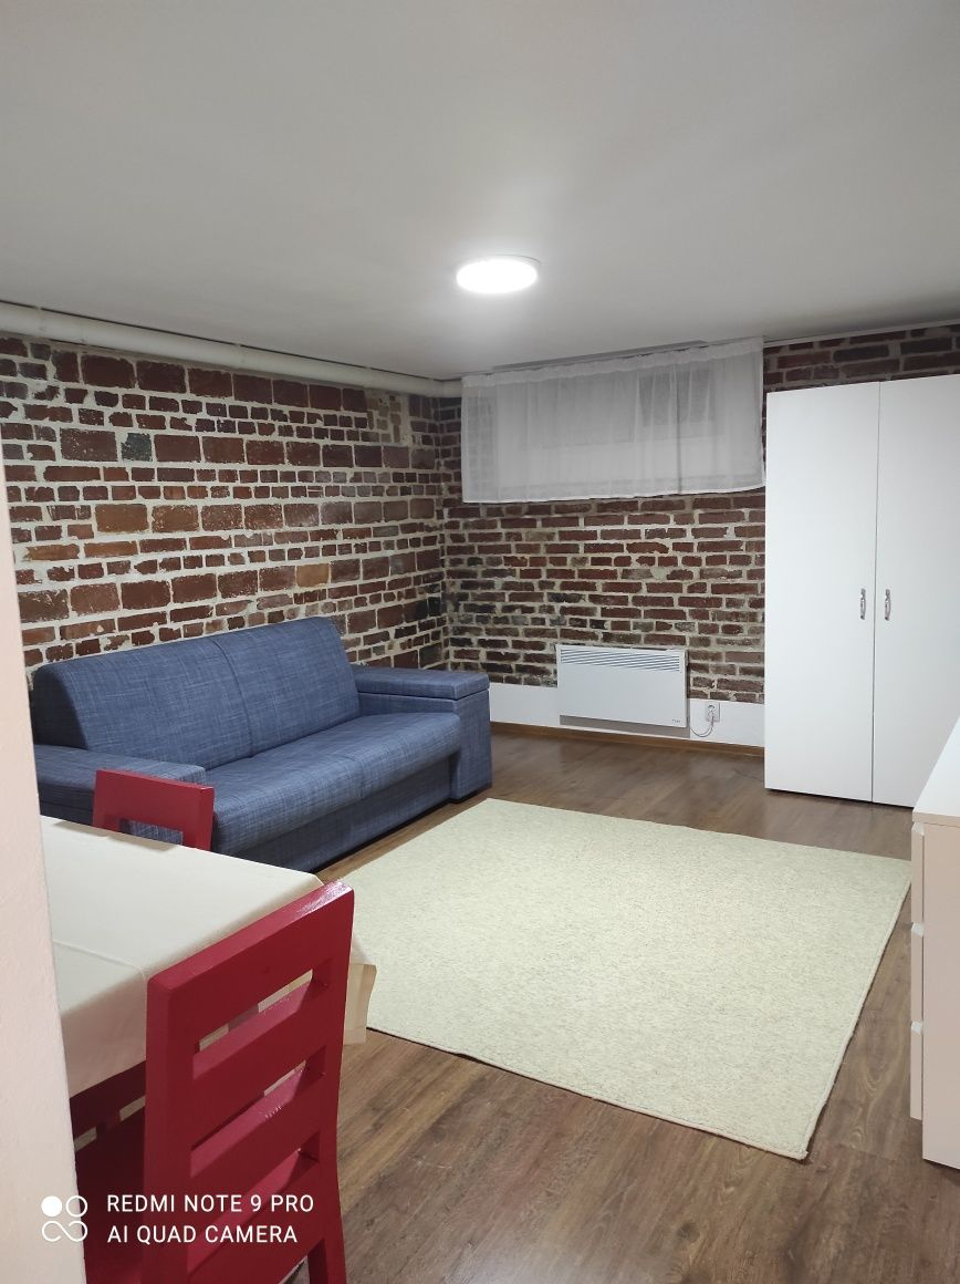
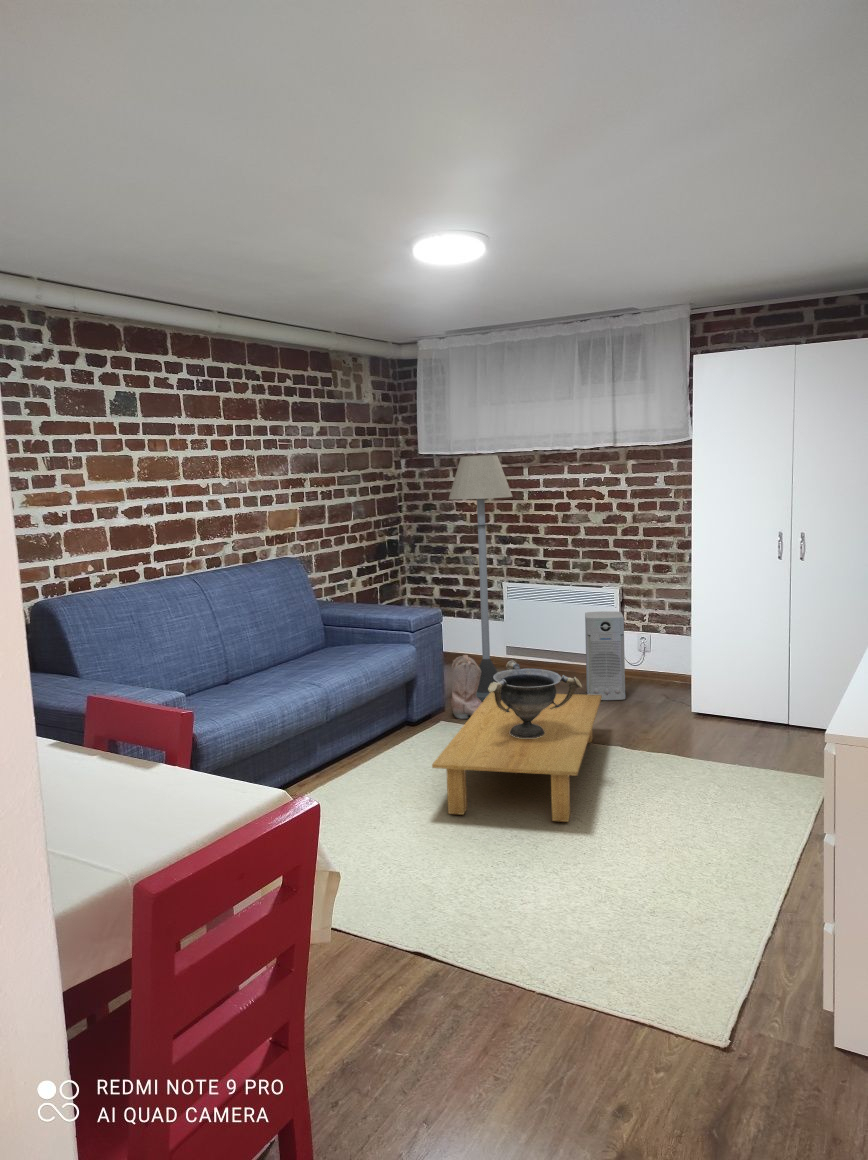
+ air purifier (604, 654)
+ floor lamp (483, 576)
+ coffee table (527, 749)
+ decorative bowl (530, 699)
+ boots (476, 685)
